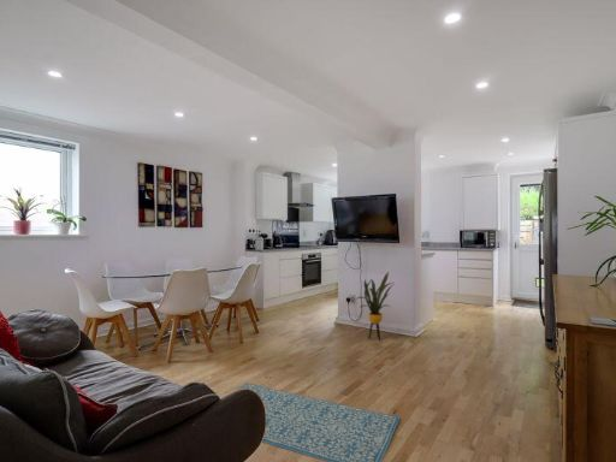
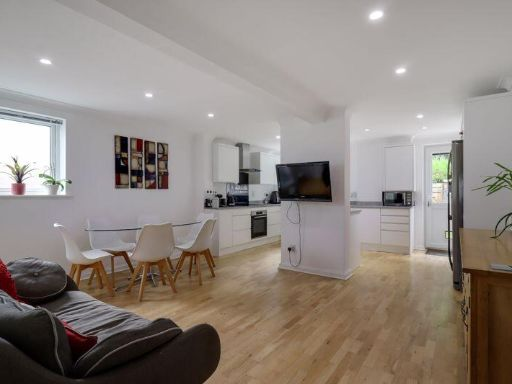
- rug (295, 417)
- house plant (379, 306)
